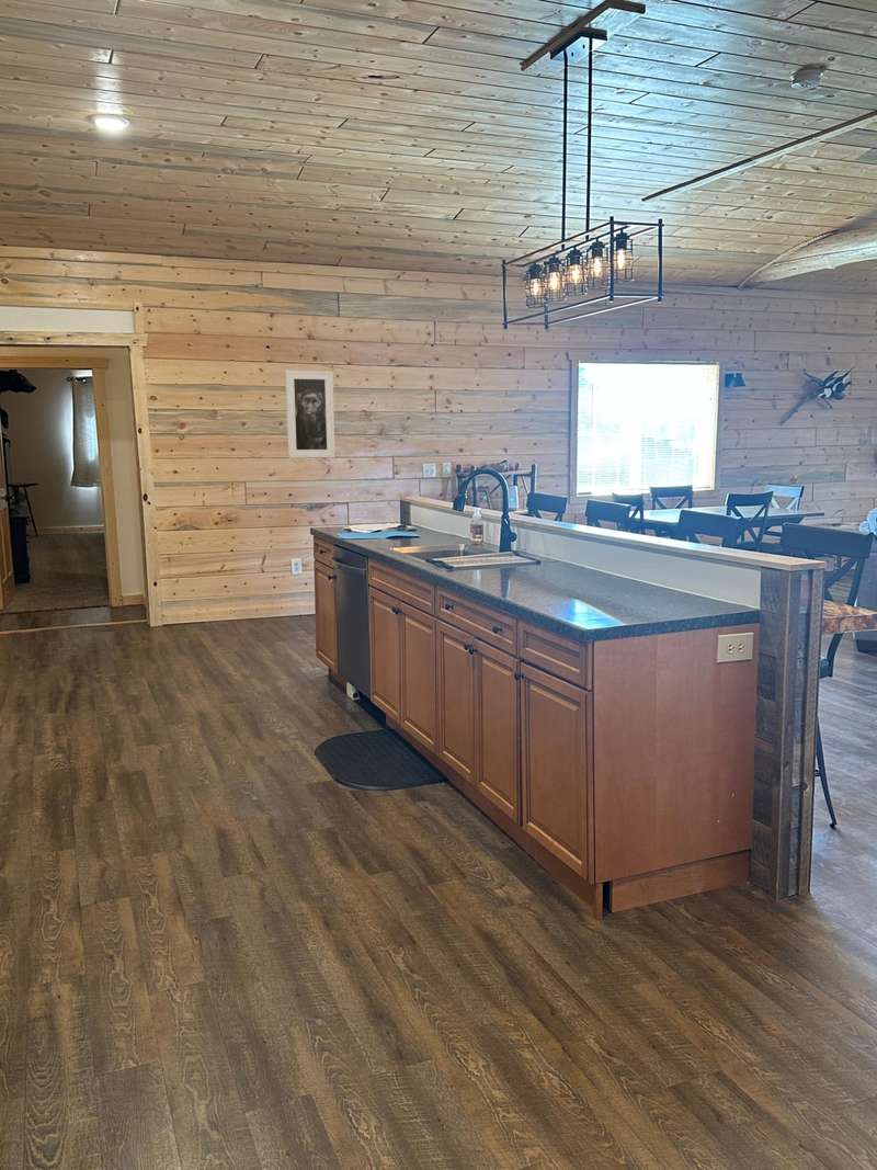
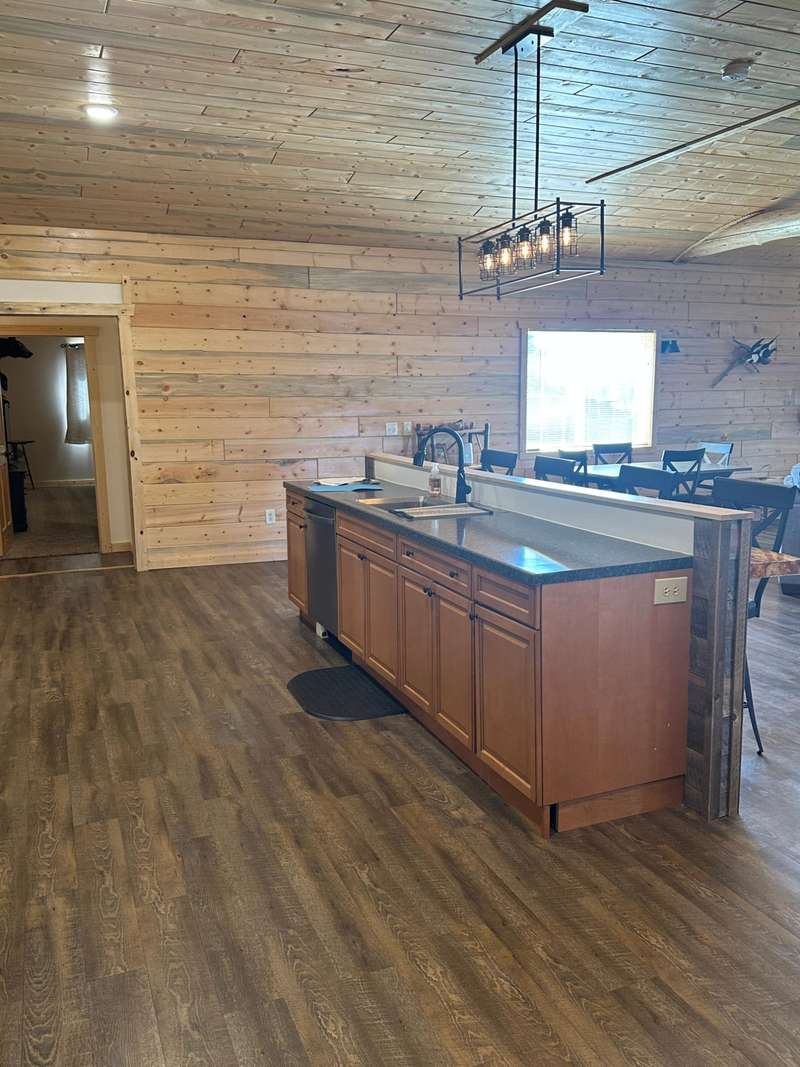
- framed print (310, 414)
